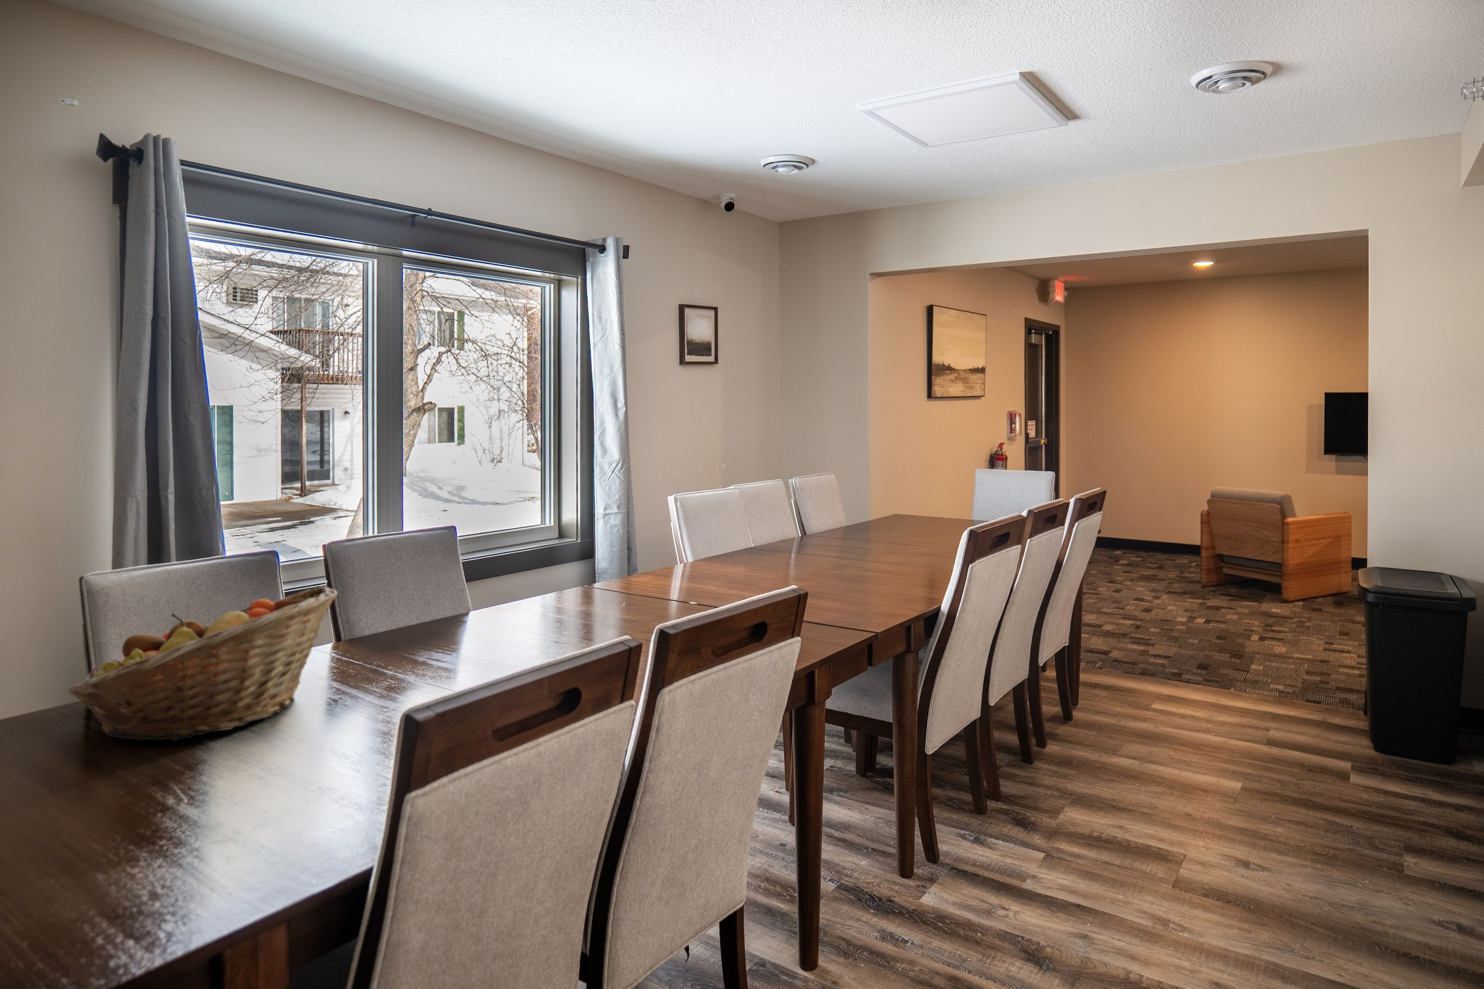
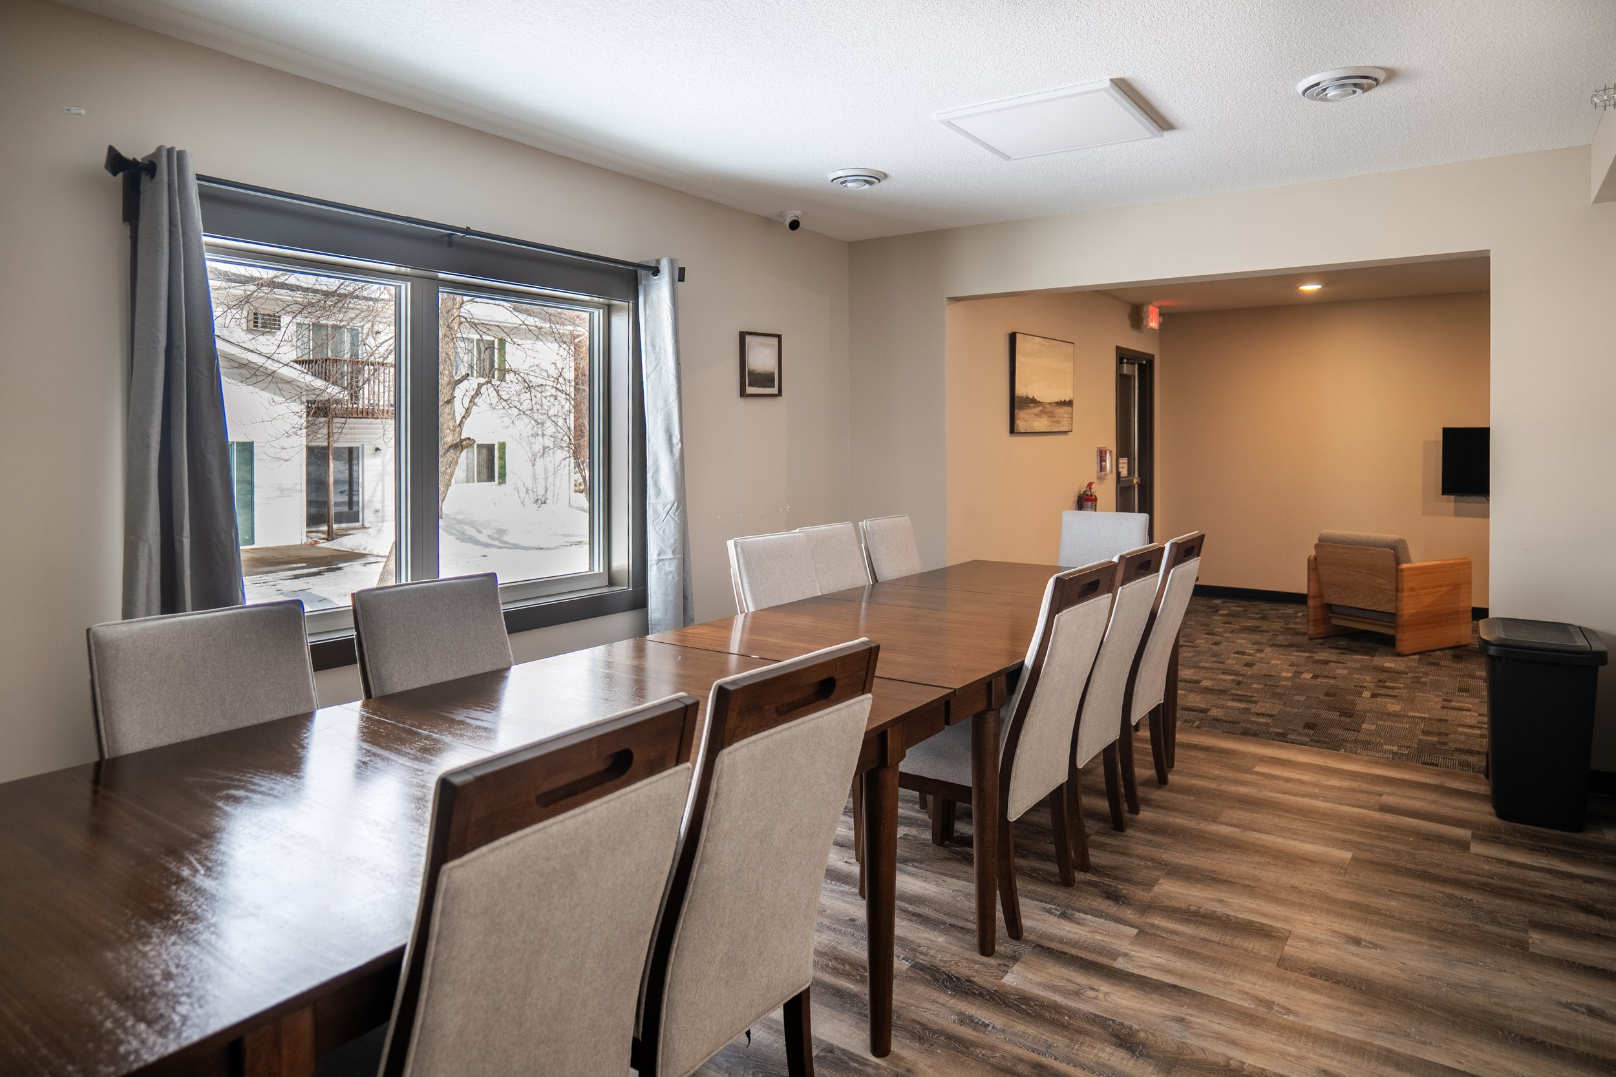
- fruit basket (216, 655)
